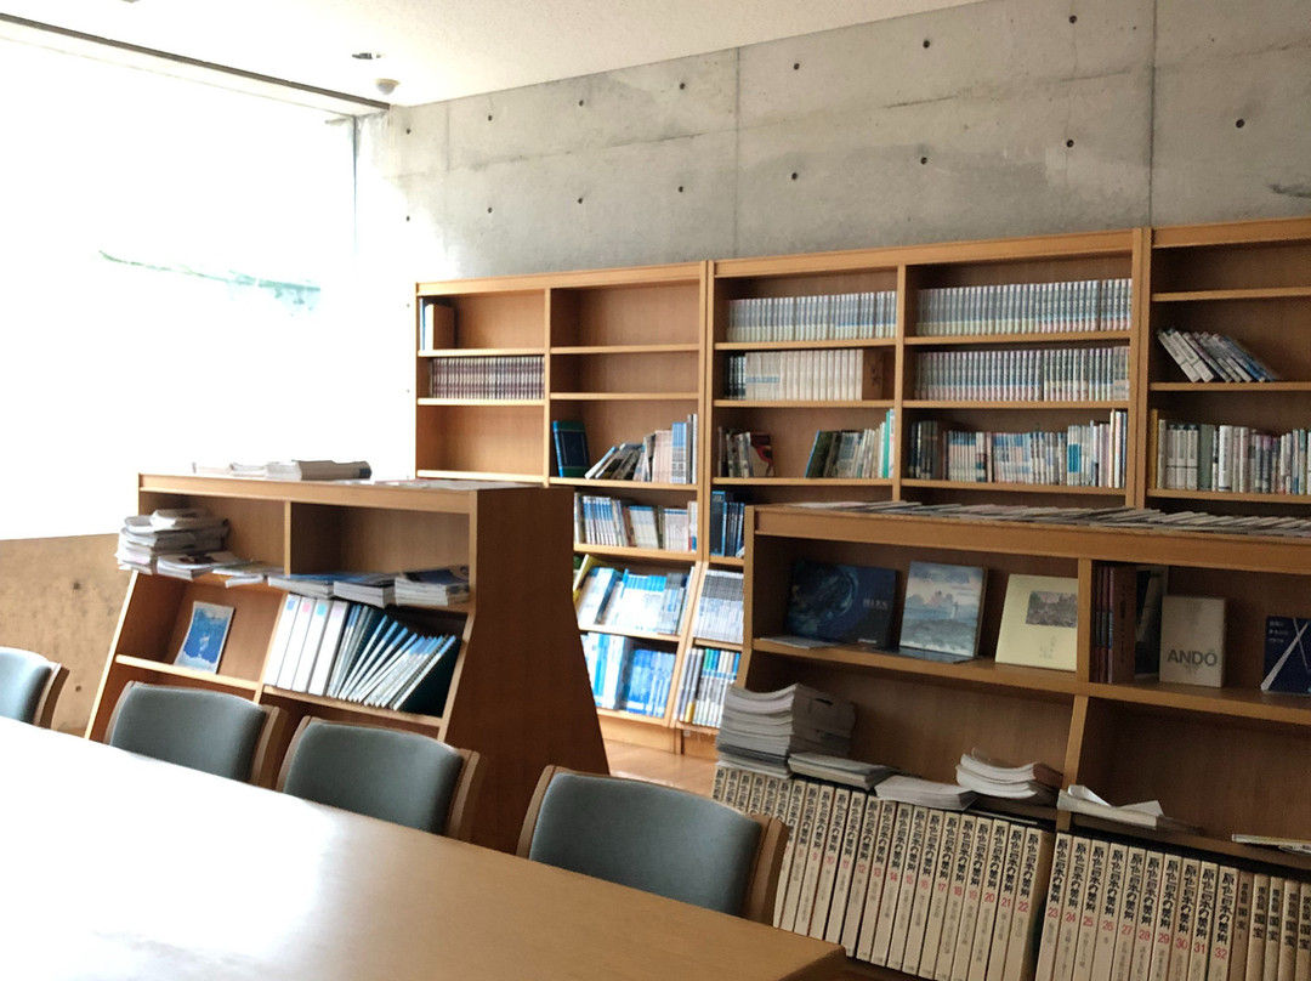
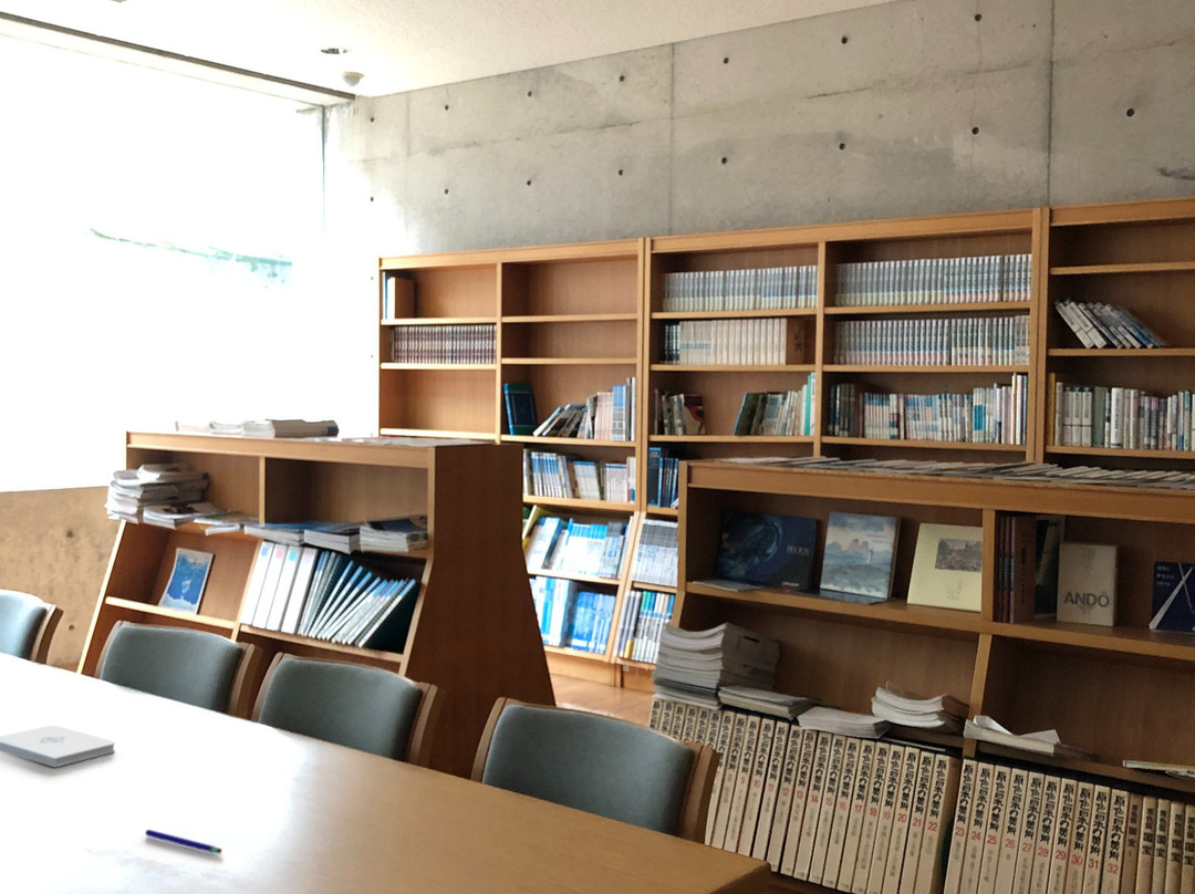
+ notepad (53, 745)
+ pen (183, 841)
